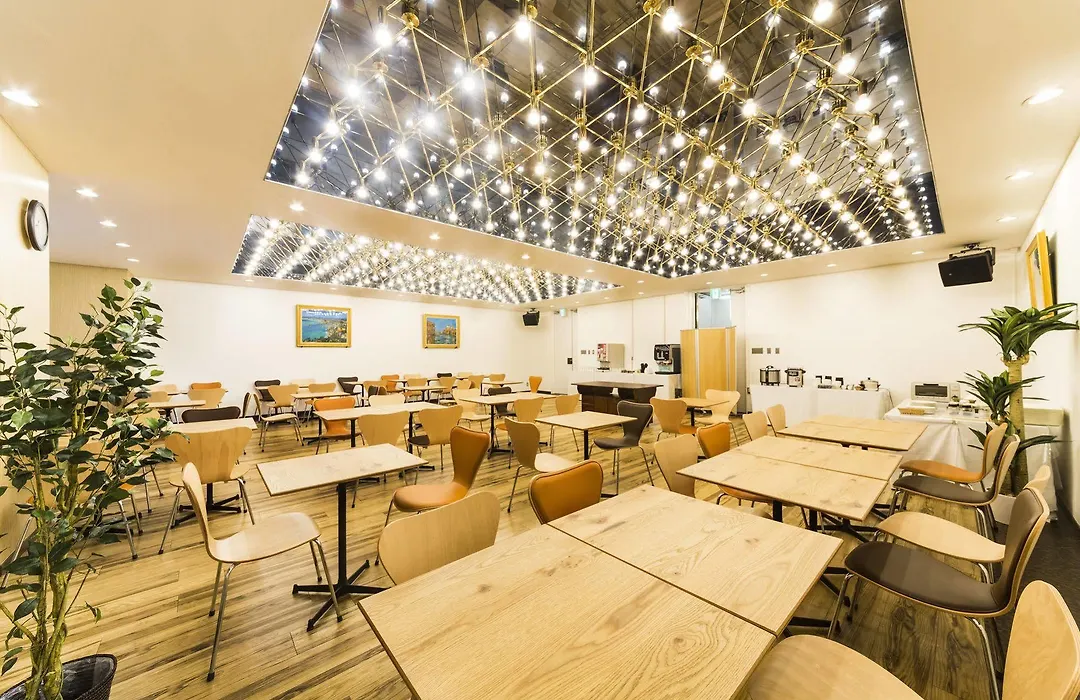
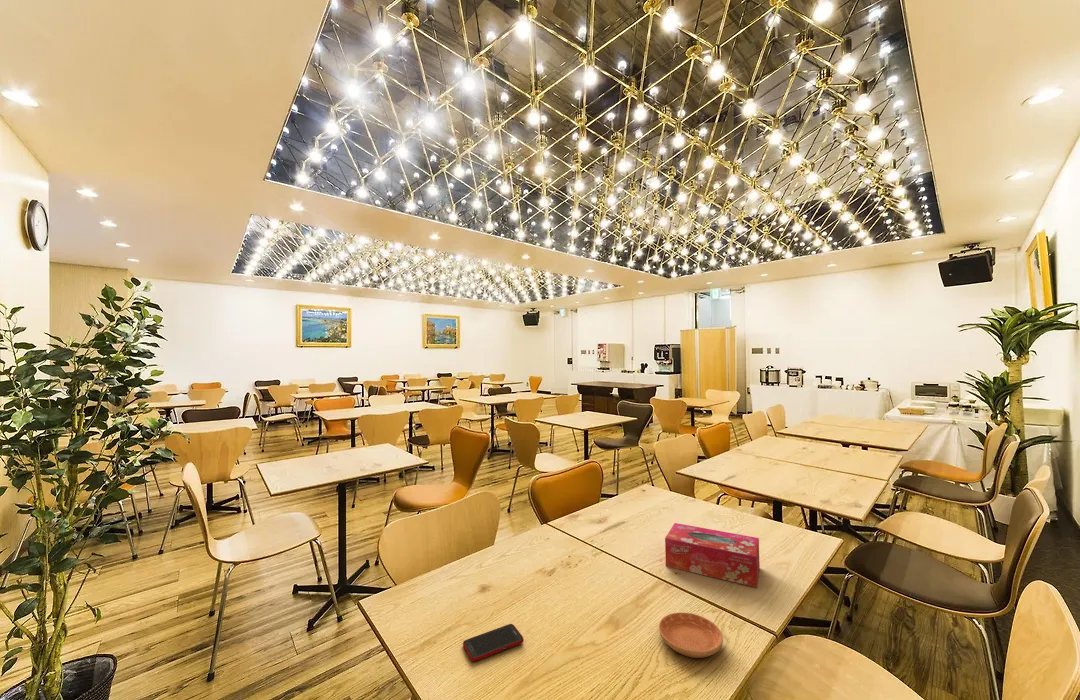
+ saucer (690, 635)
+ cell phone (493, 641)
+ tissue box (712, 552)
